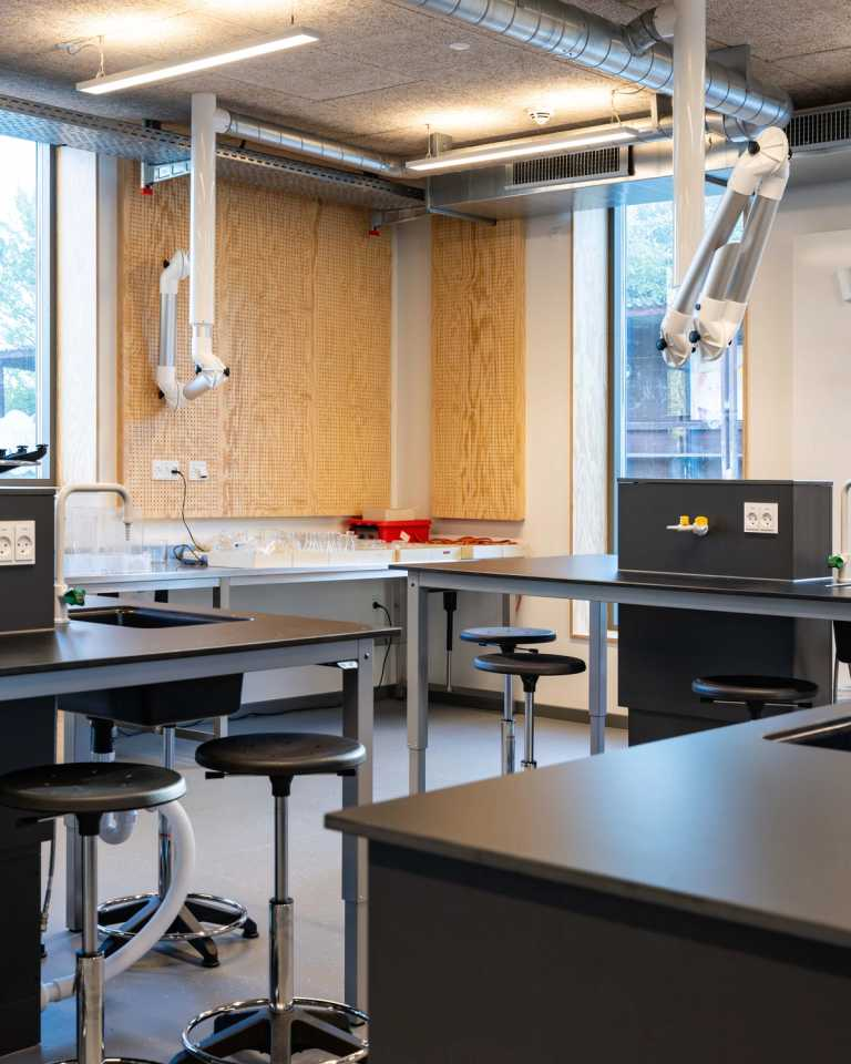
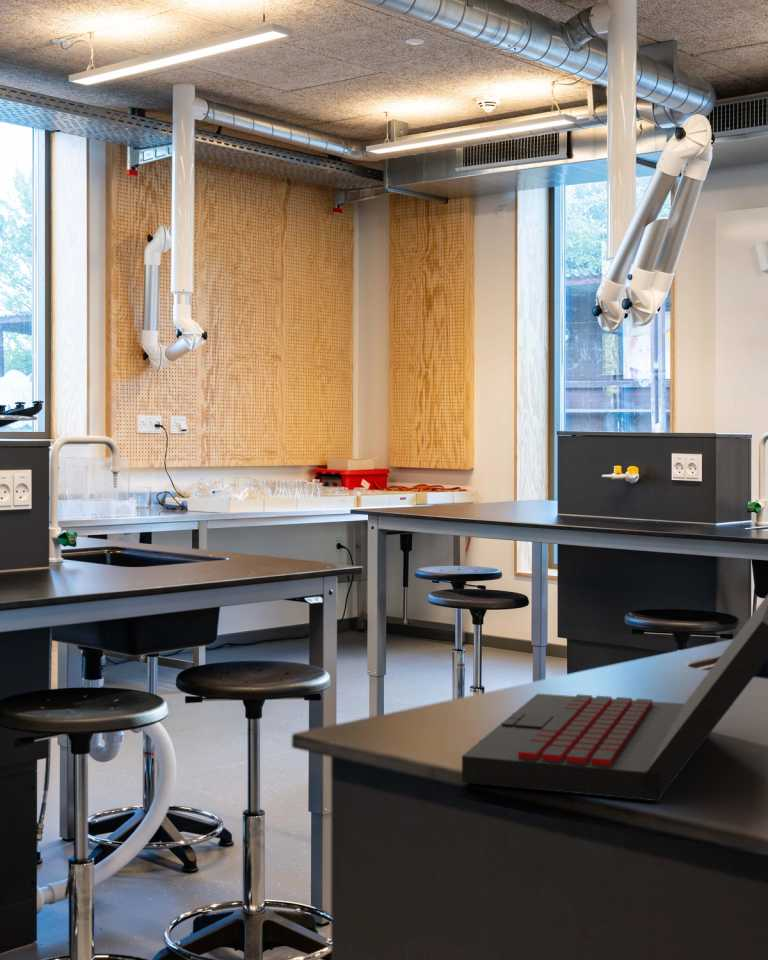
+ laptop (638, 698)
